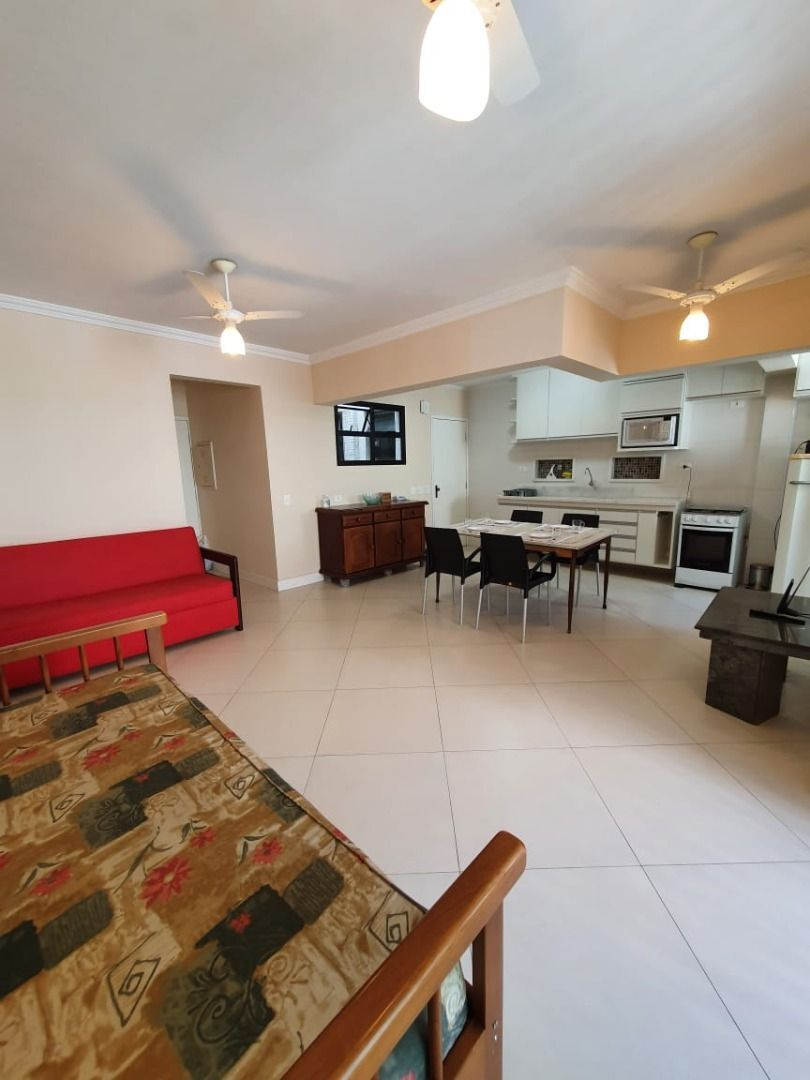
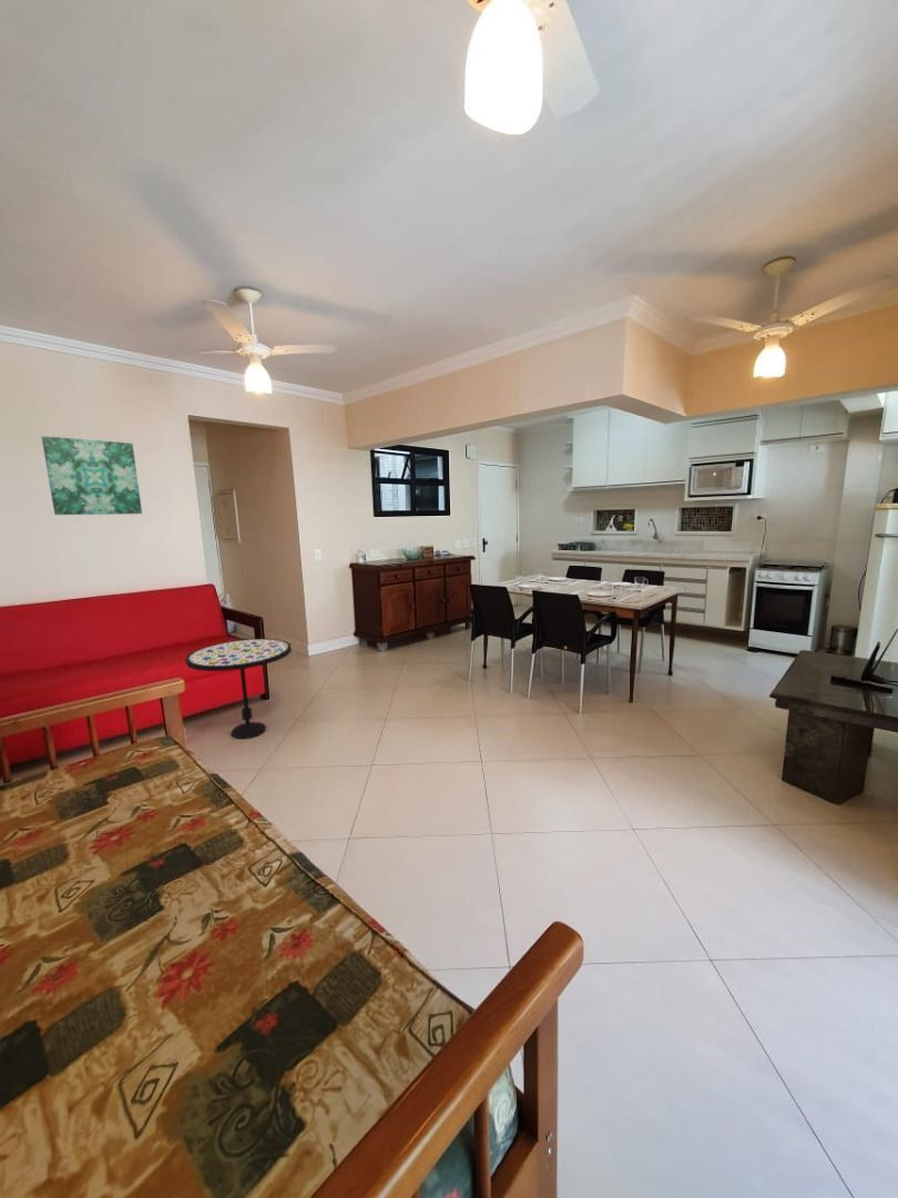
+ side table (244, 691)
+ wall art (94, 477)
